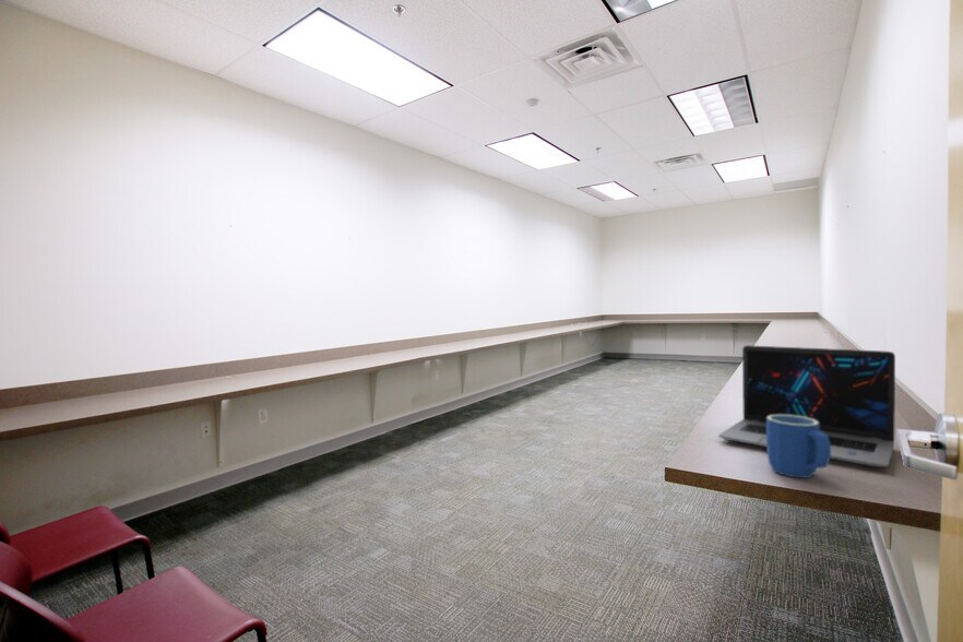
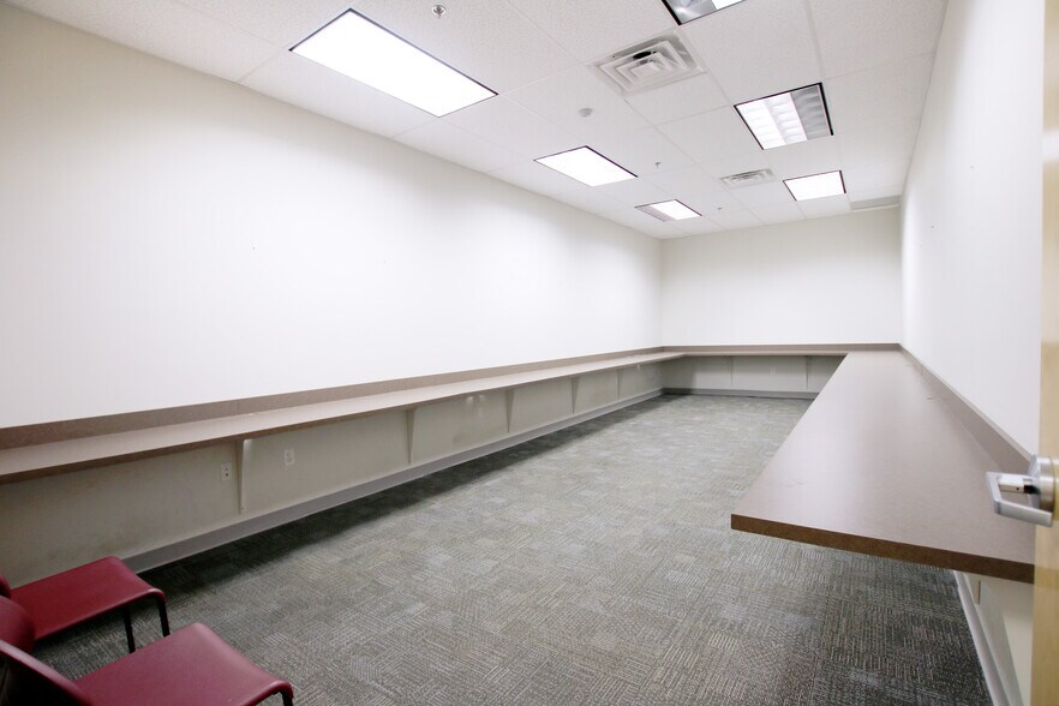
- mug (796, 447)
- laptop (802, 397)
